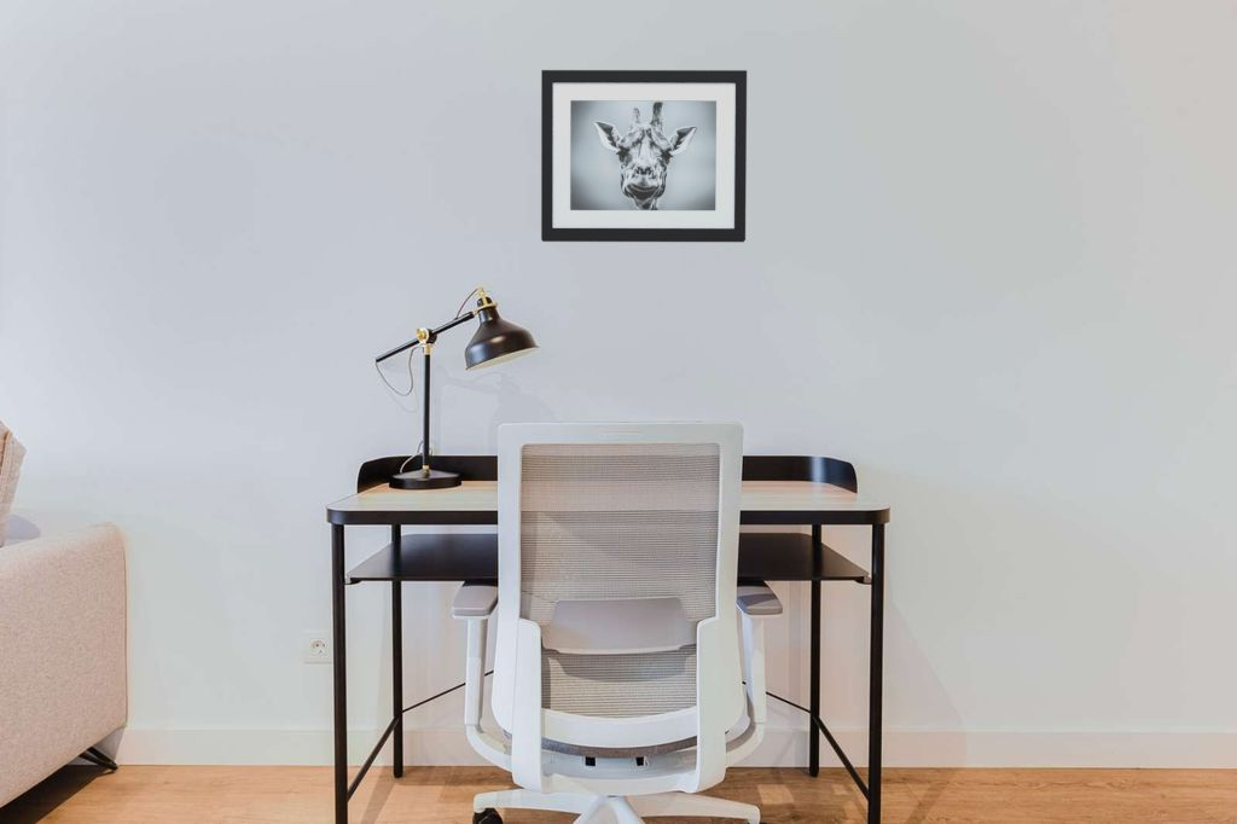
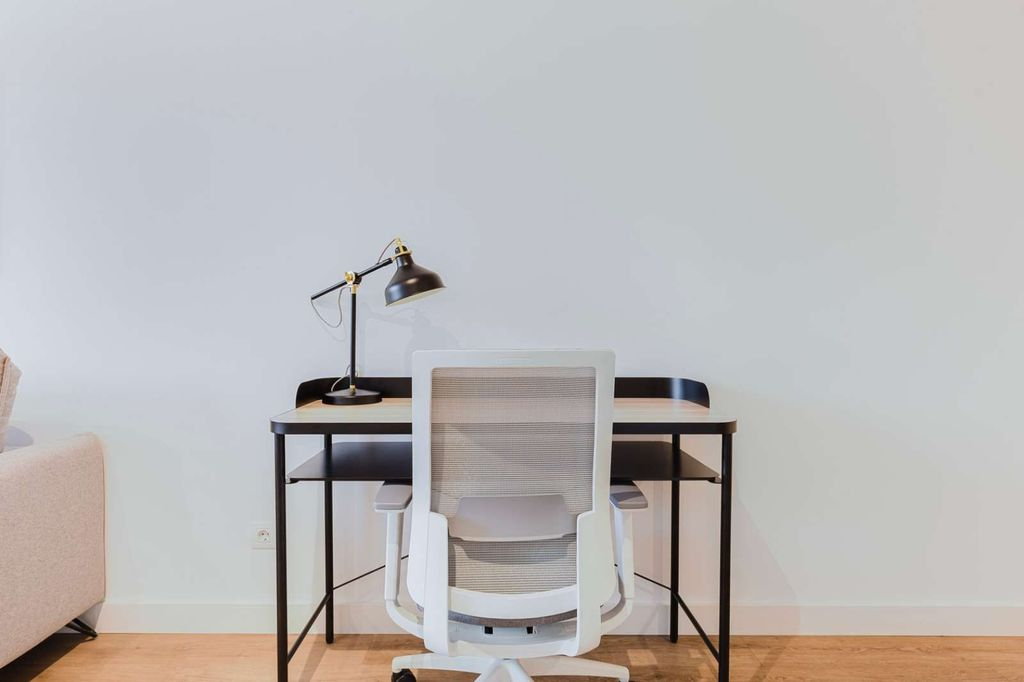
- wall art (643, 156)
